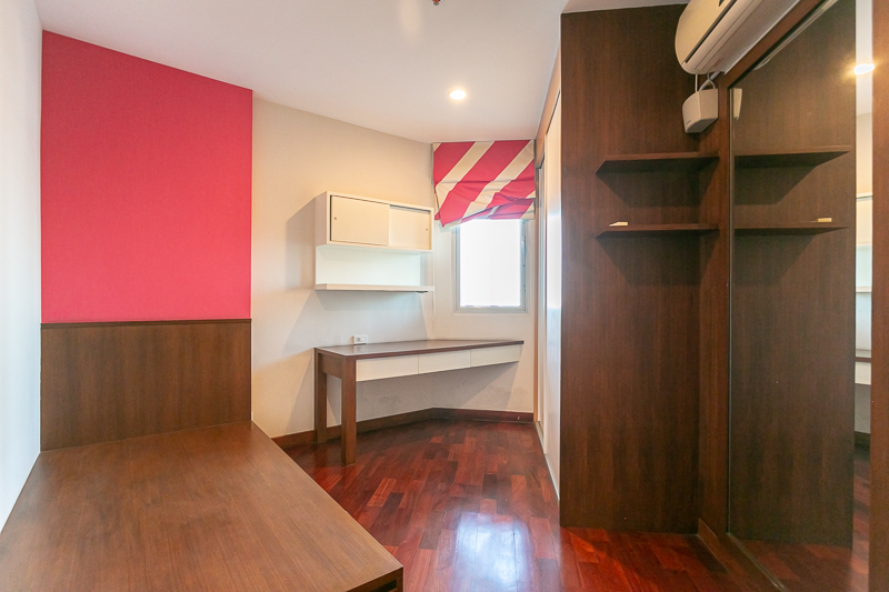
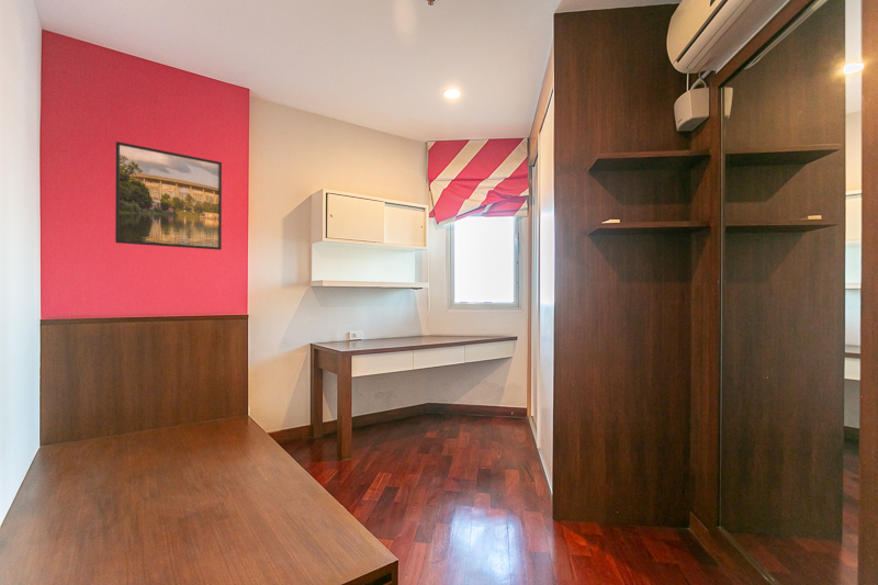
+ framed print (172, 200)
